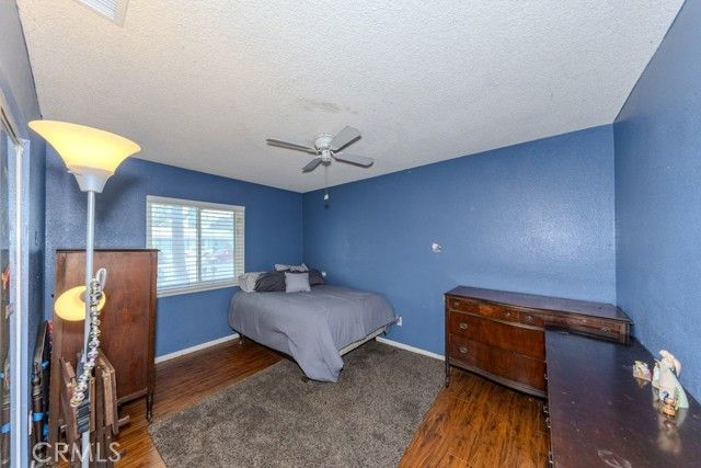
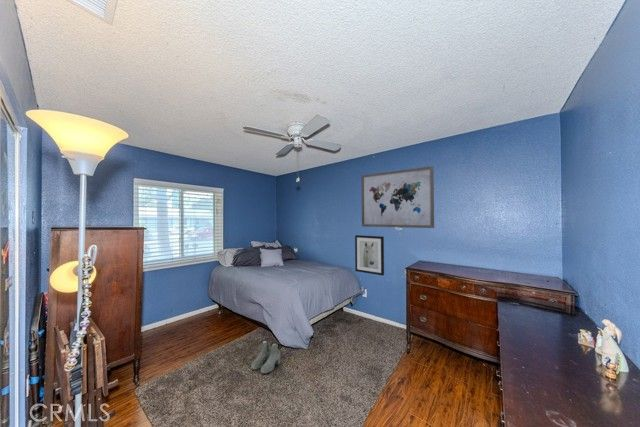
+ boots (266, 355)
+ wall art (369, 254)
+ wall art (394, 199)
